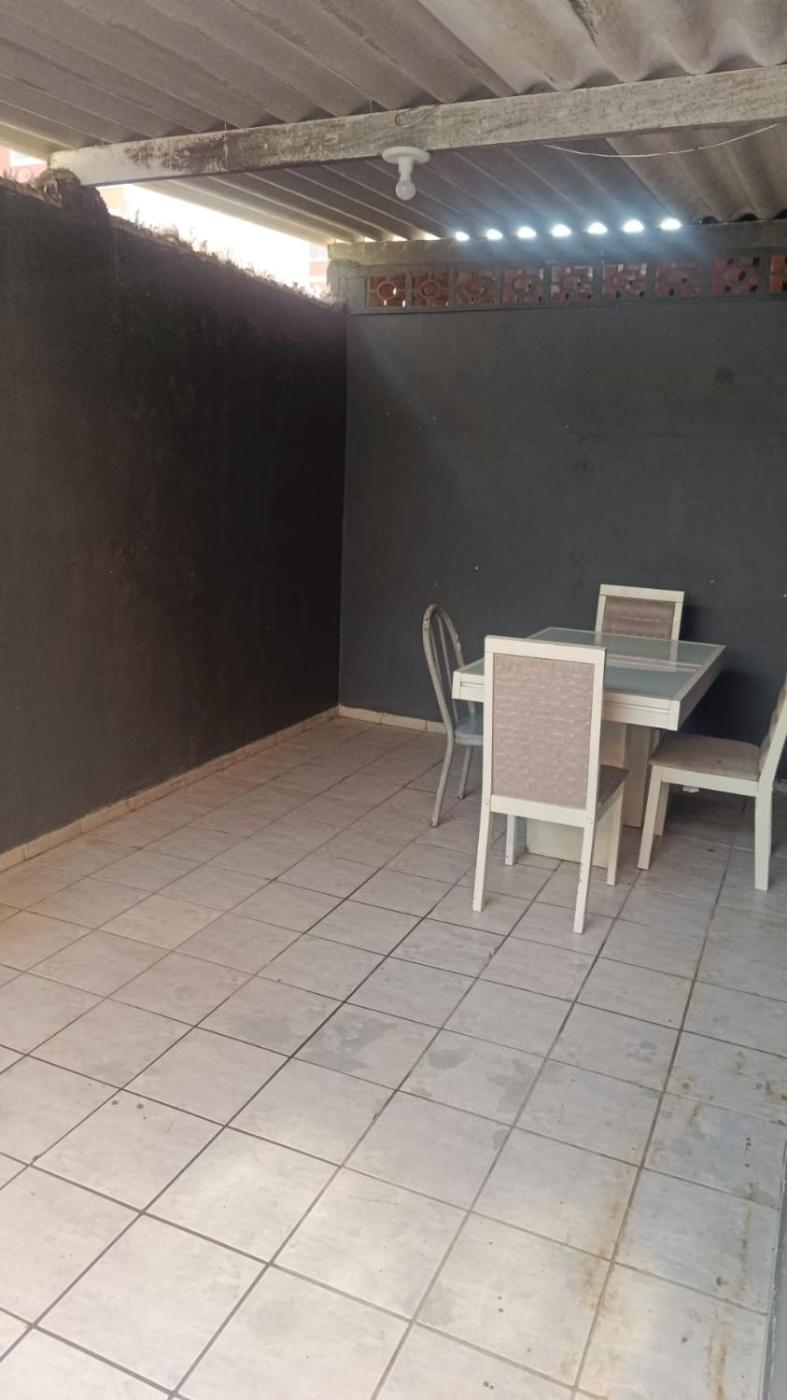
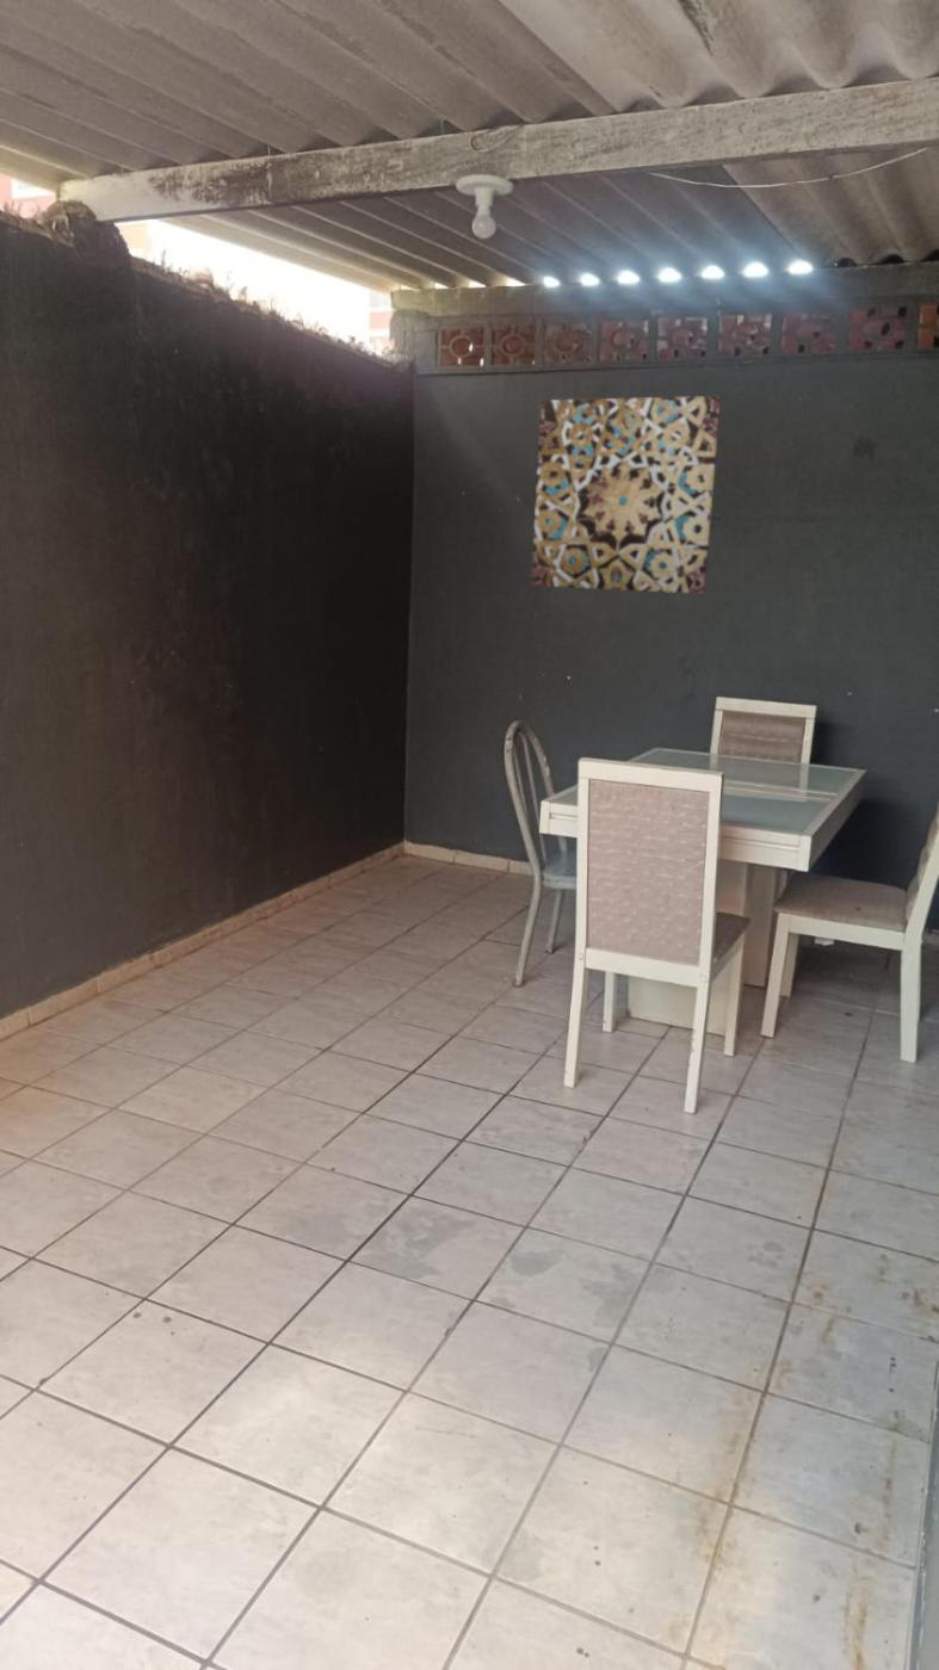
+ wall art (622, 495)
